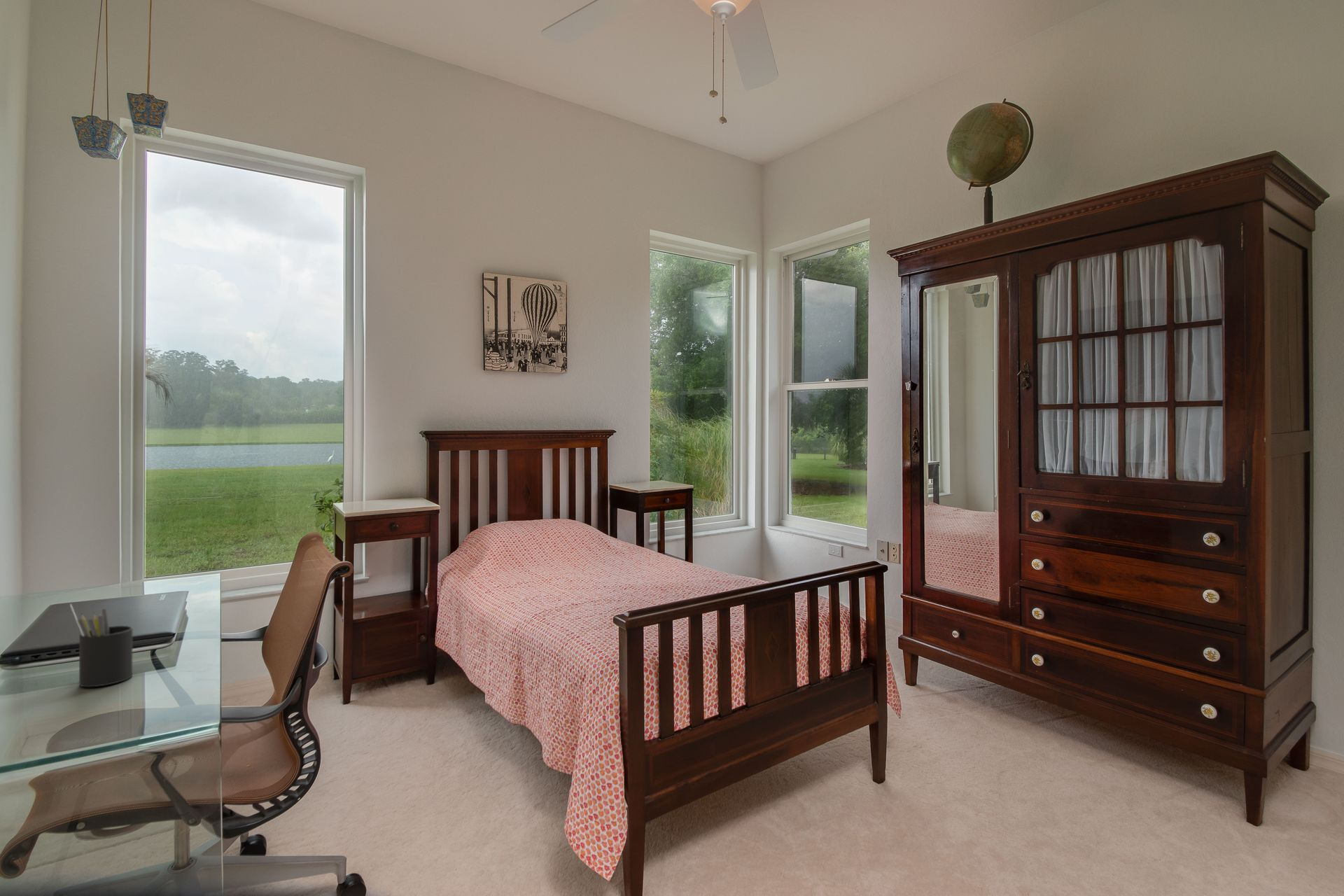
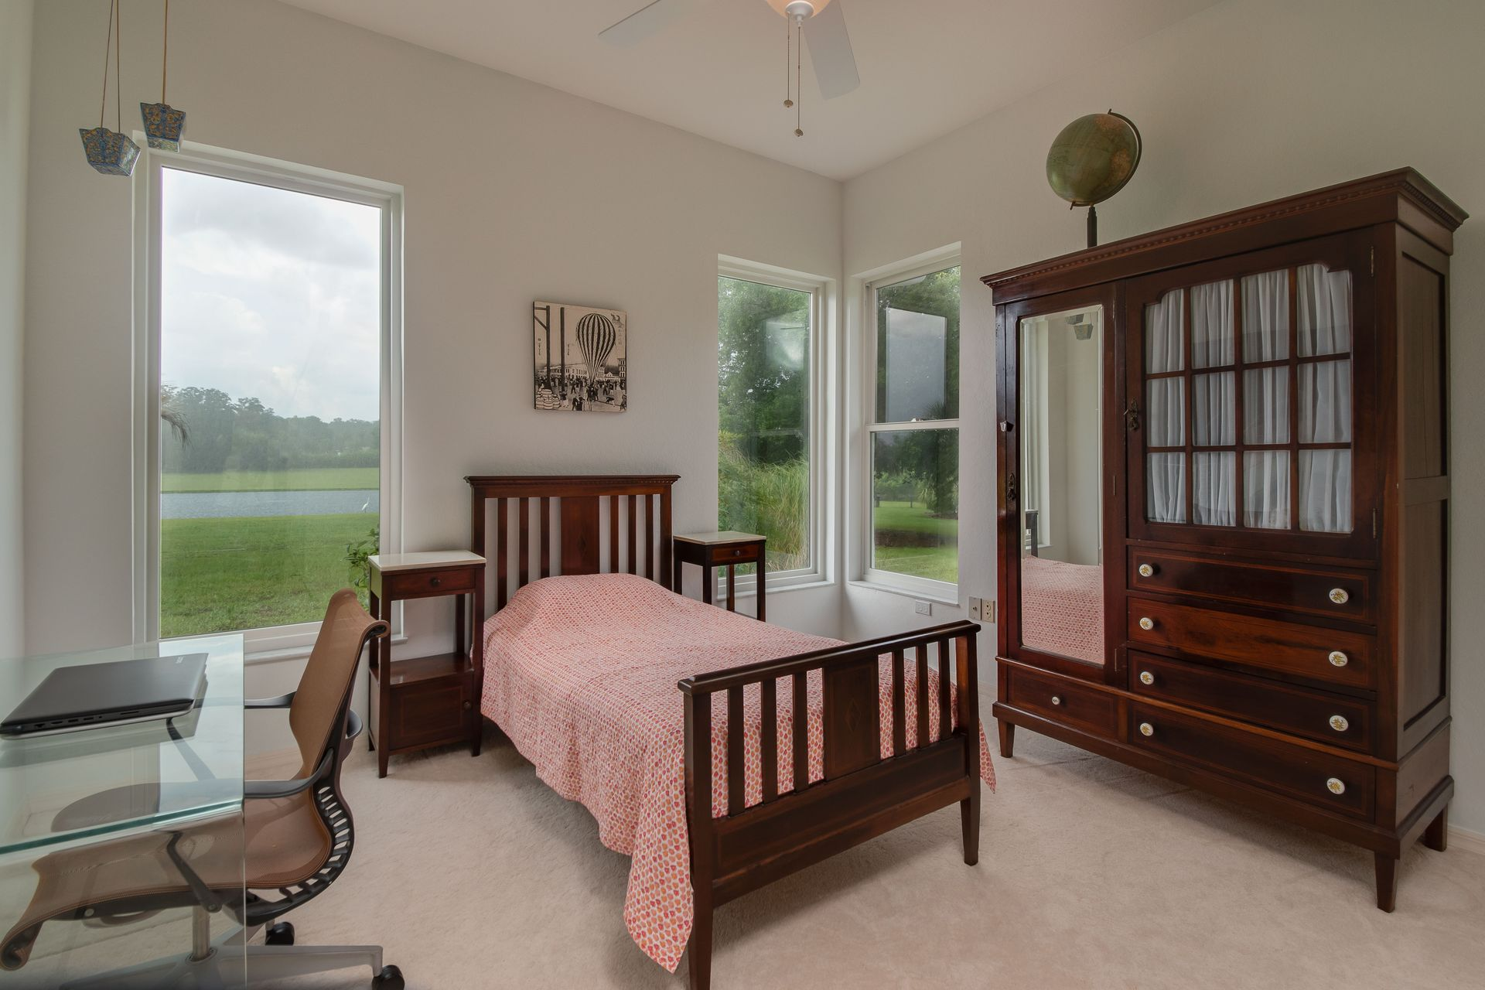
- pen holder (102, 640)
